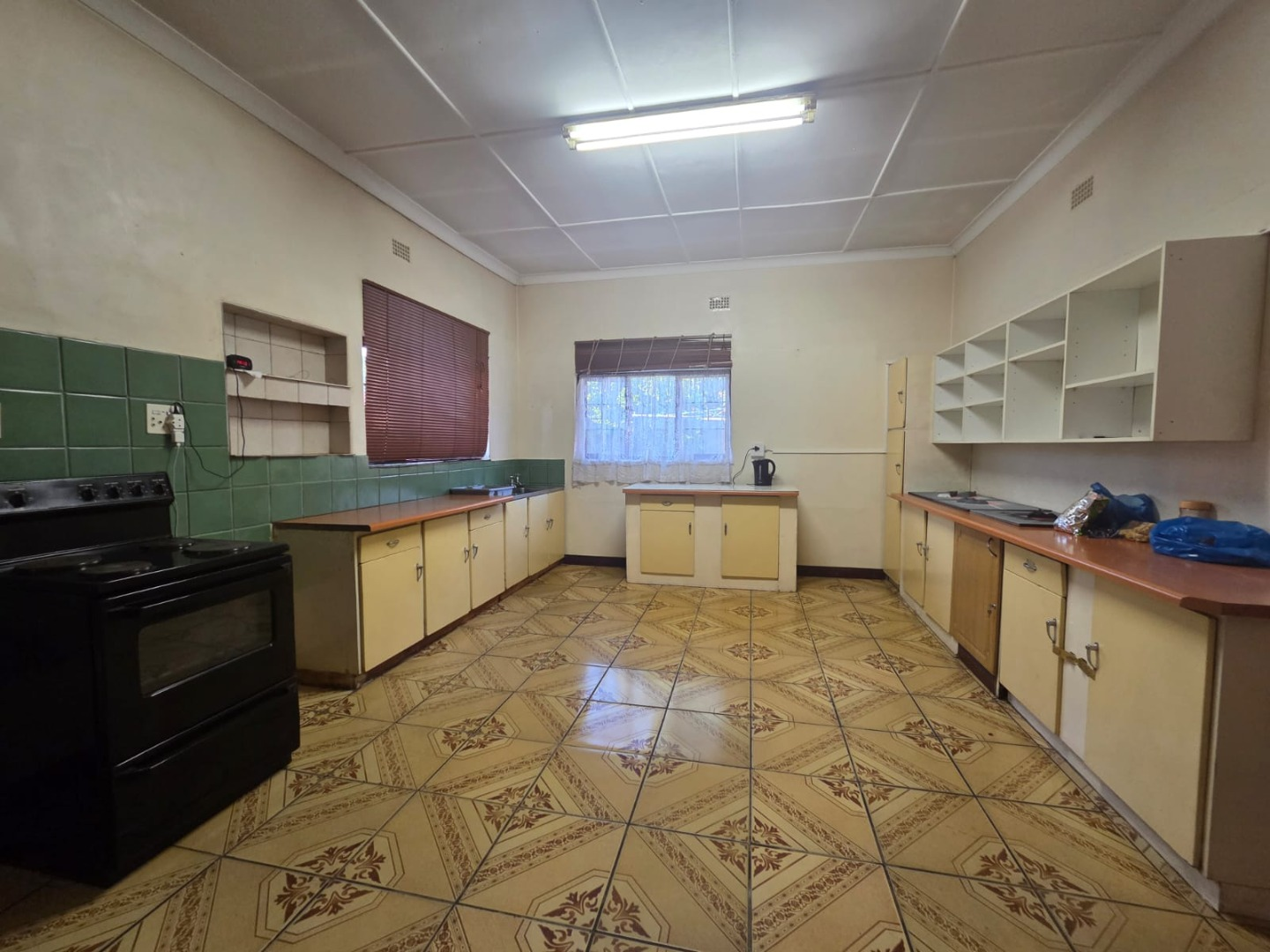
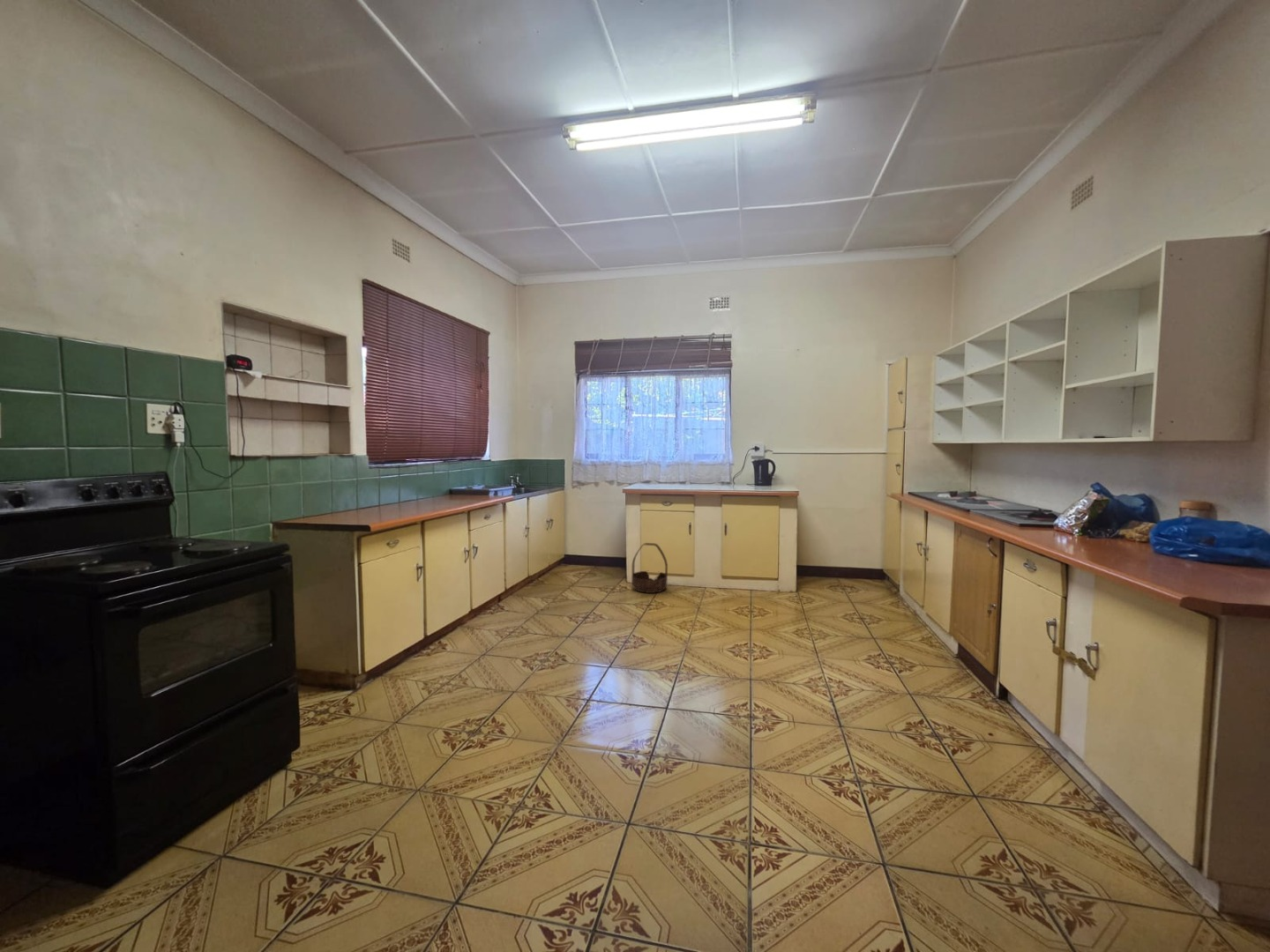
+ basket (646, 571)
